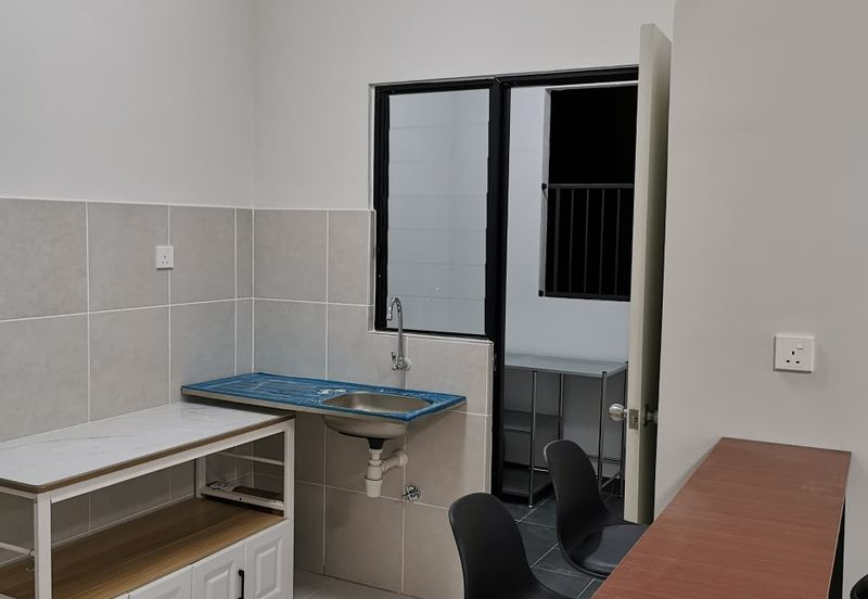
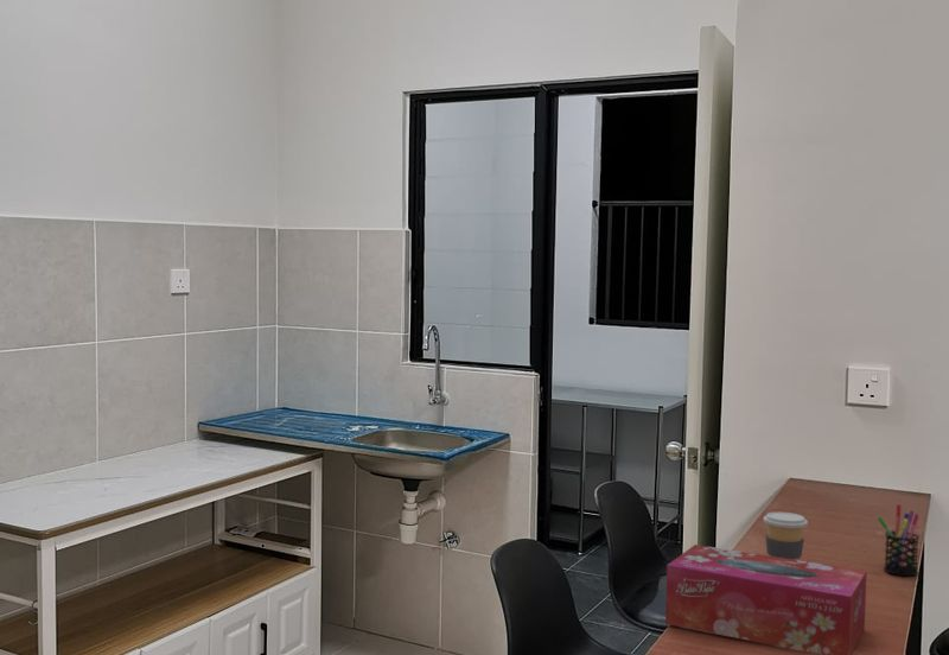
+ tissue box (765, 597)
+ pen holder (897, 539)
+ coffee cup (784, 543)
